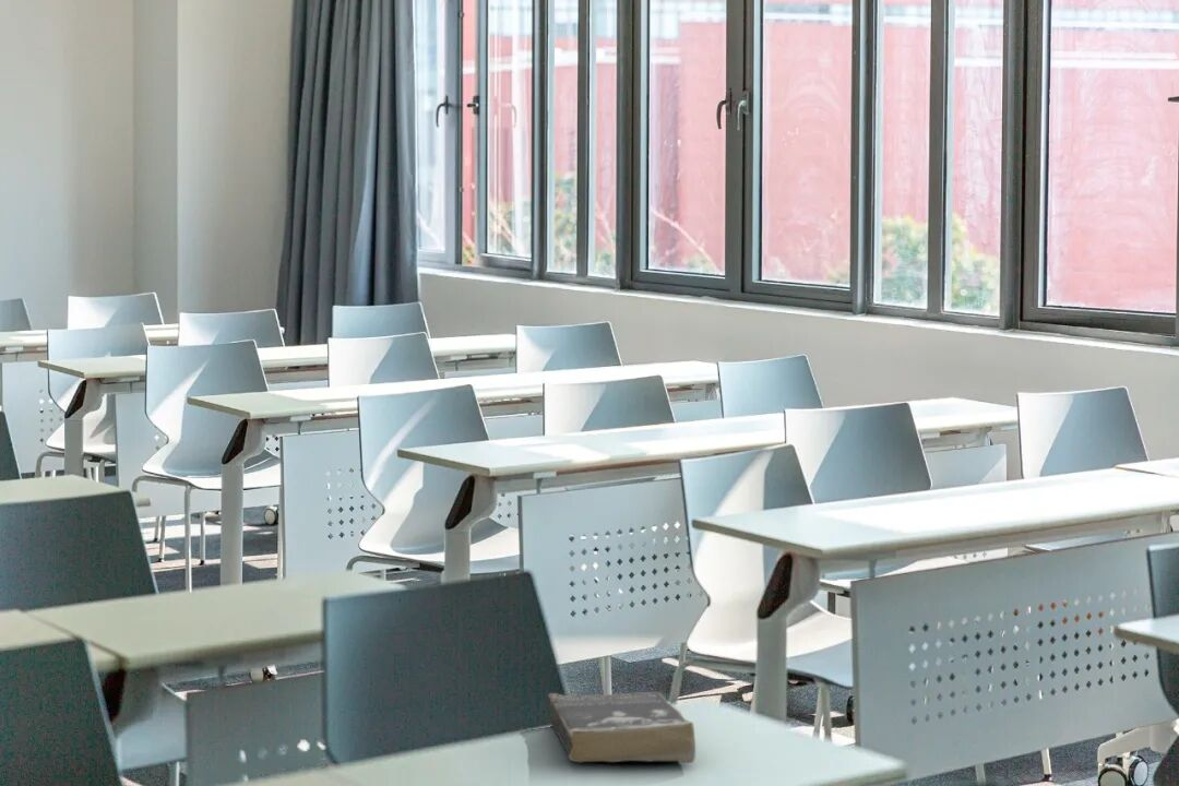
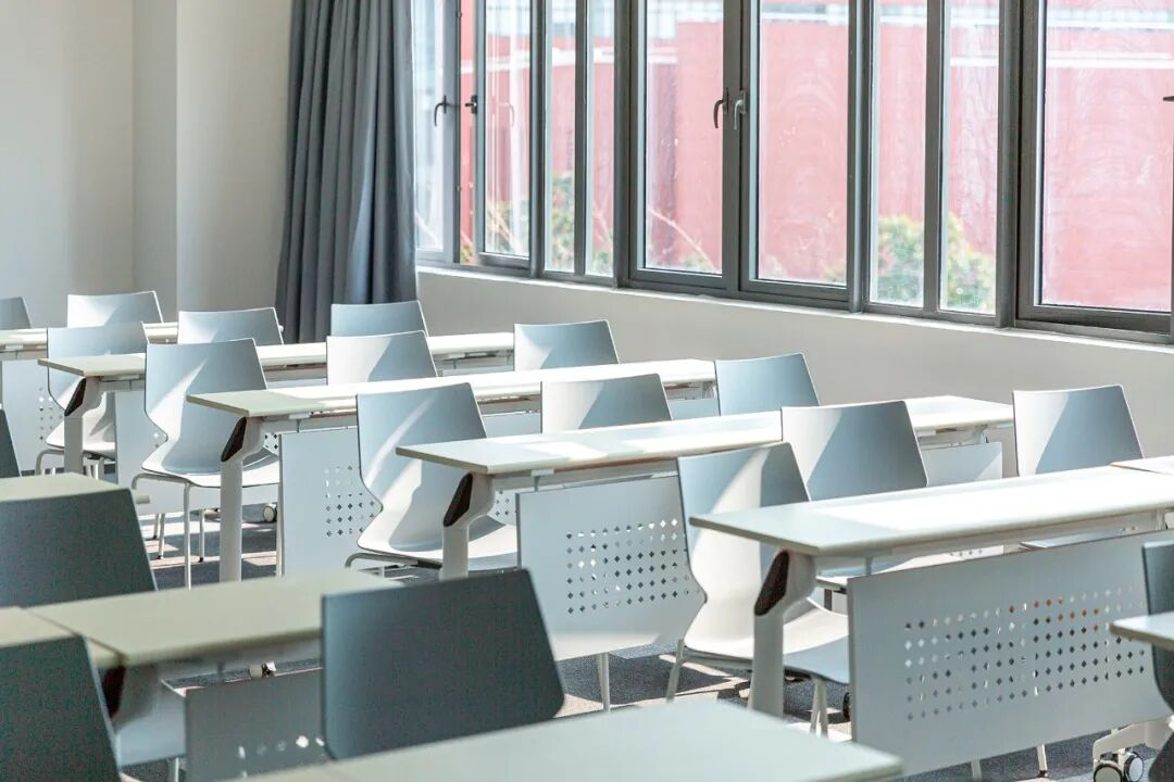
- book (620, 724)
